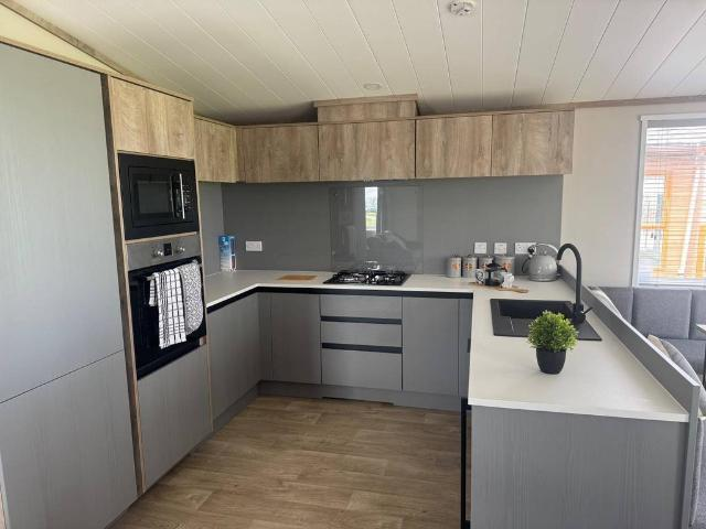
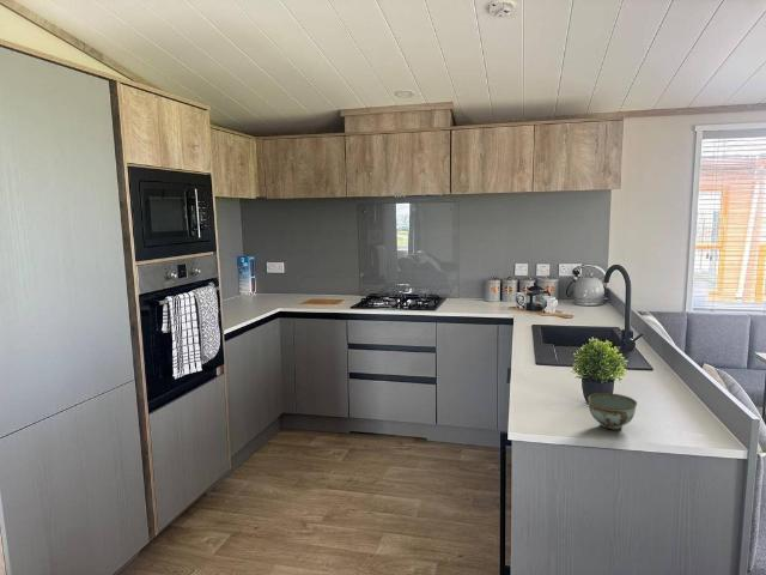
+ bowl (610, 412)
